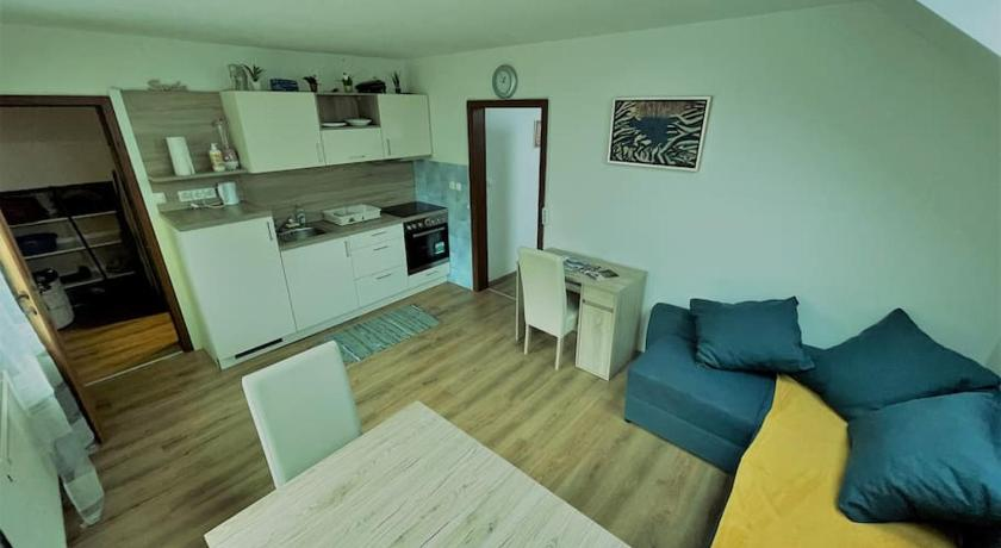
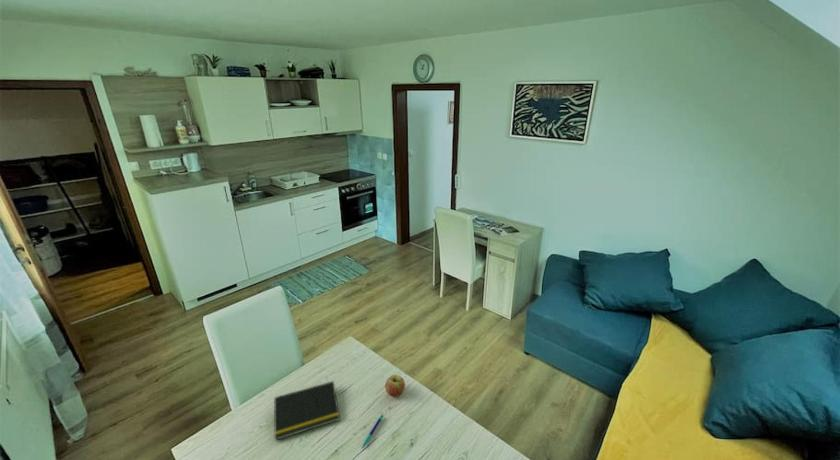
+ pen (372, 431)
+ fruit (395, 385)
+ notepad (306, 408)
